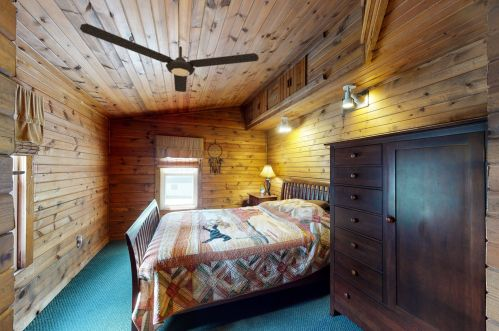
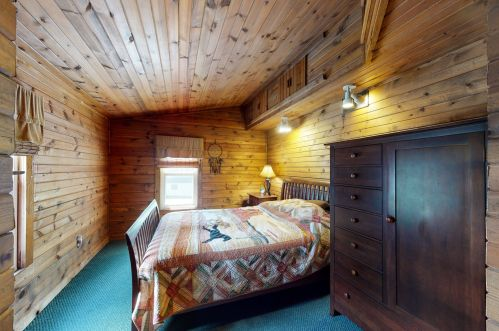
- ceiling fan (180, 67)
